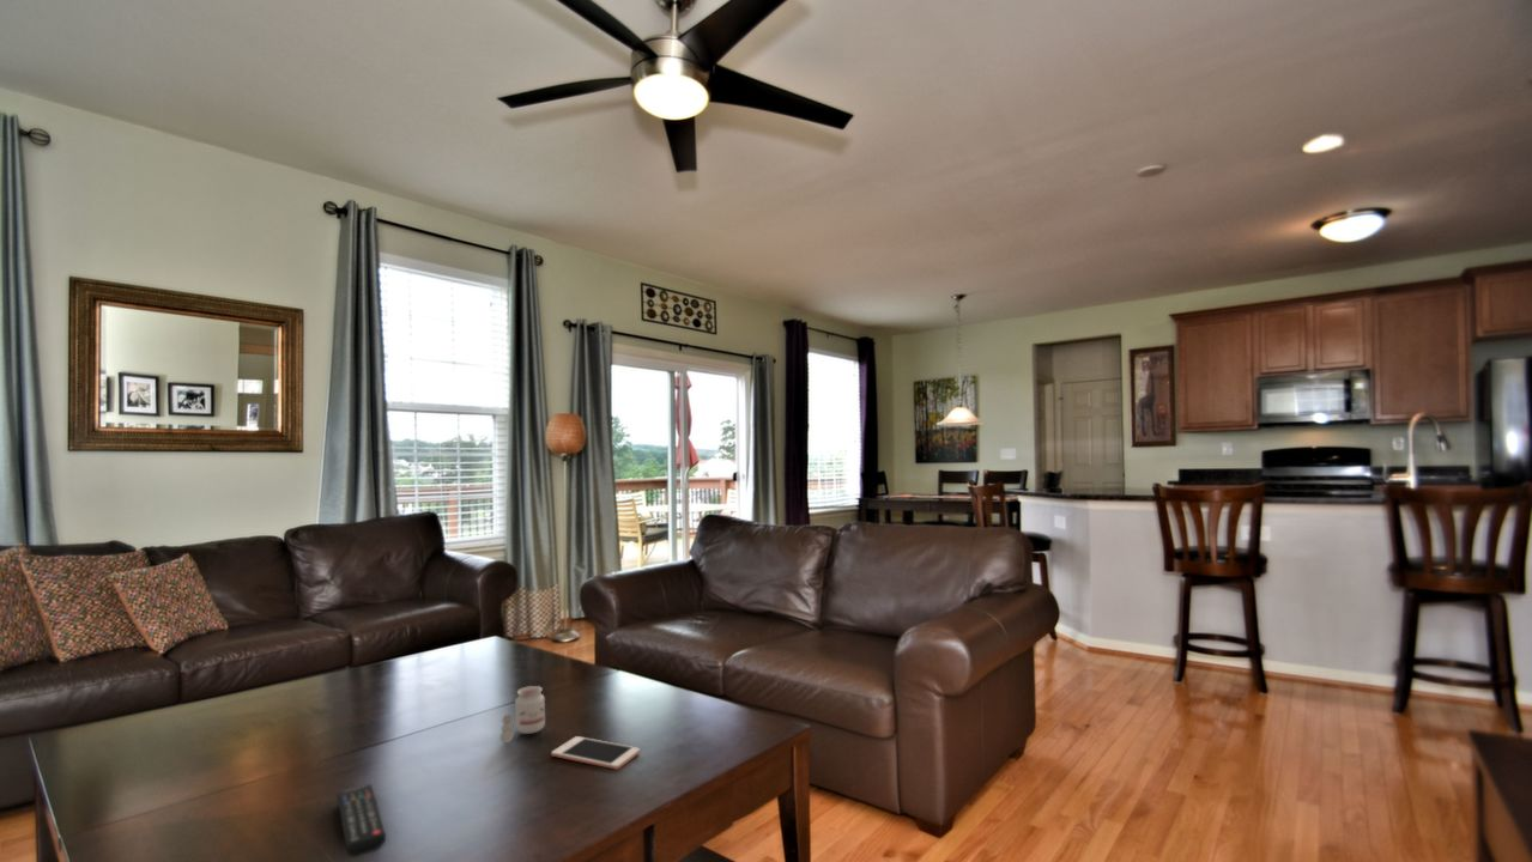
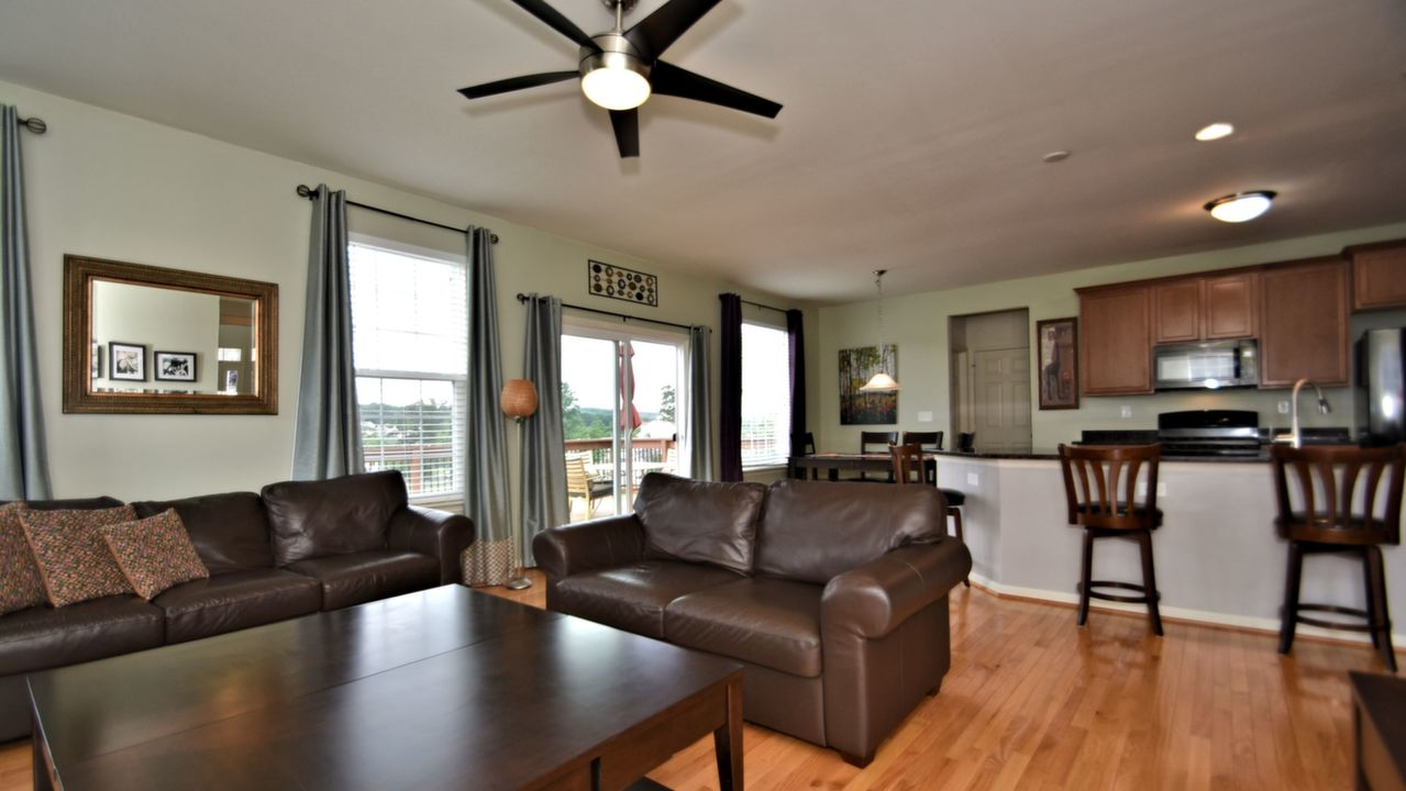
- cell phone (595, 752)
- candle (525, 715)
- remote control (359, 817)
